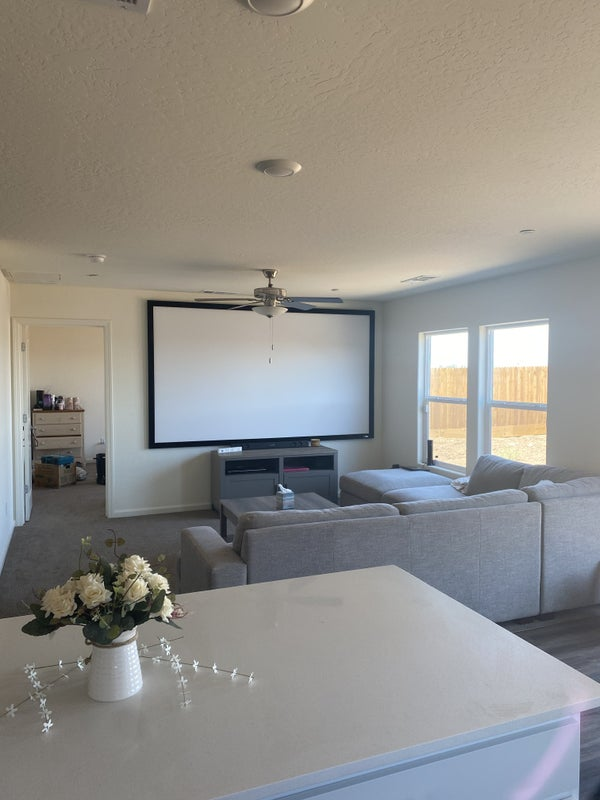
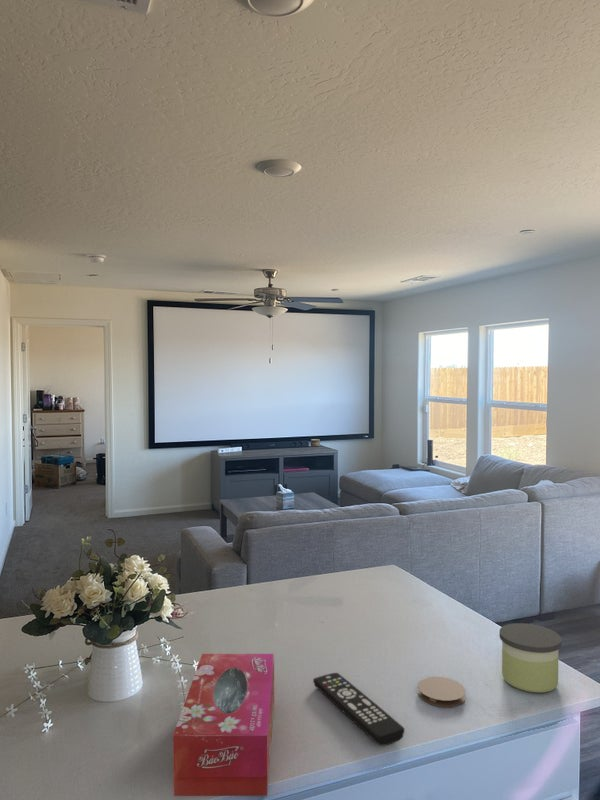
+ coaster (441, 691)
+ remote control (355, 706)
+ candle (529, 658)
+ tissue box (230, 715)
